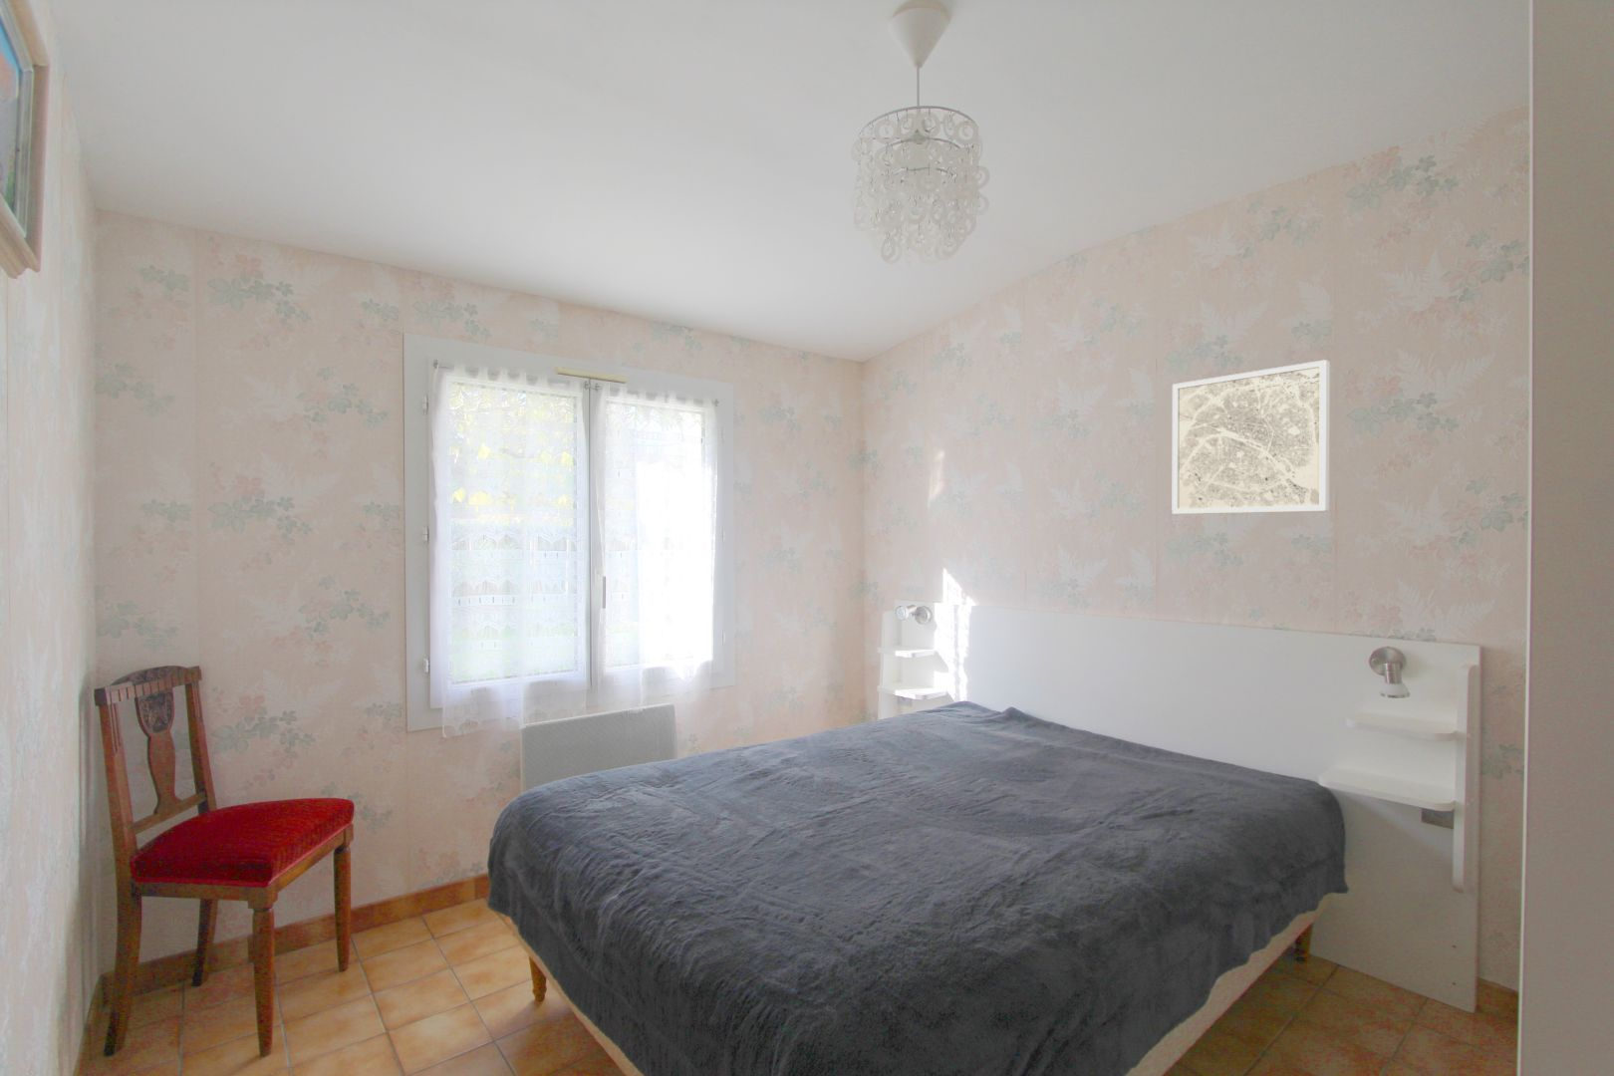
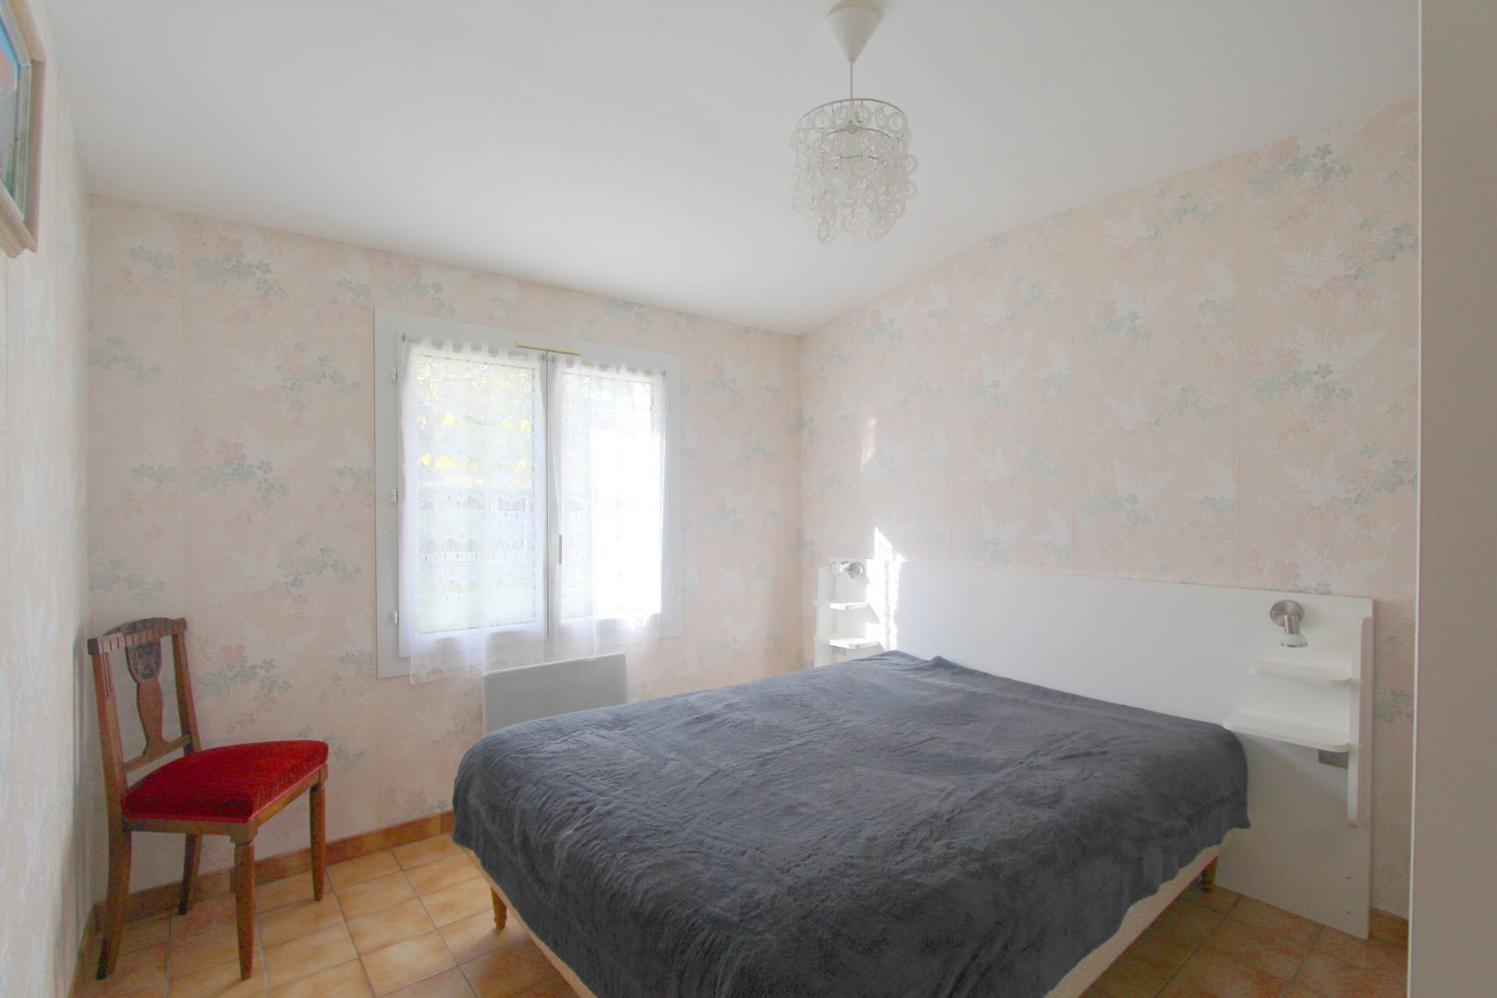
- wall art (1244, 442)
